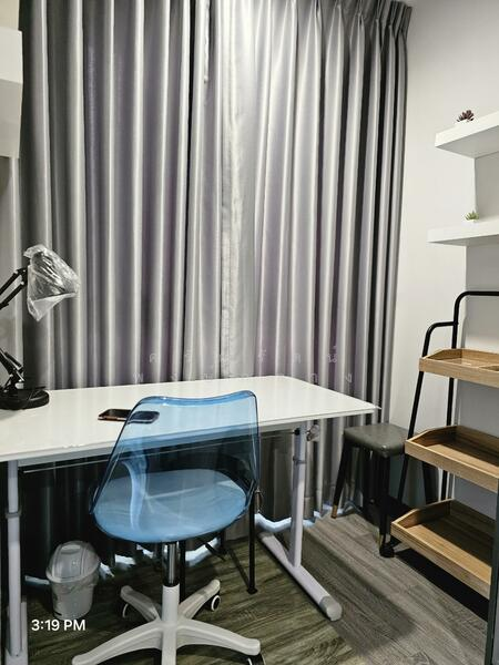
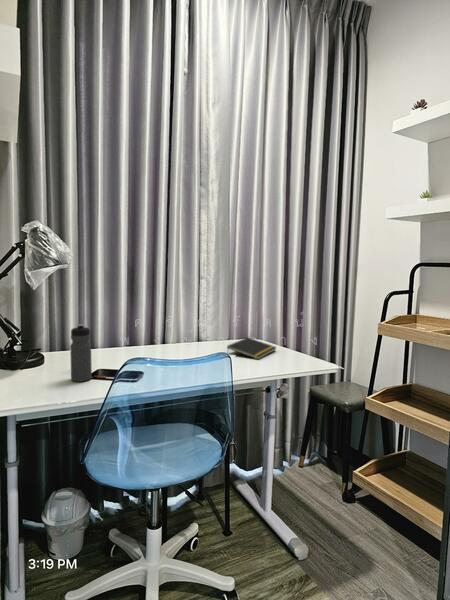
+ notepad (252, 347)
+ water bottle (80, 351)
